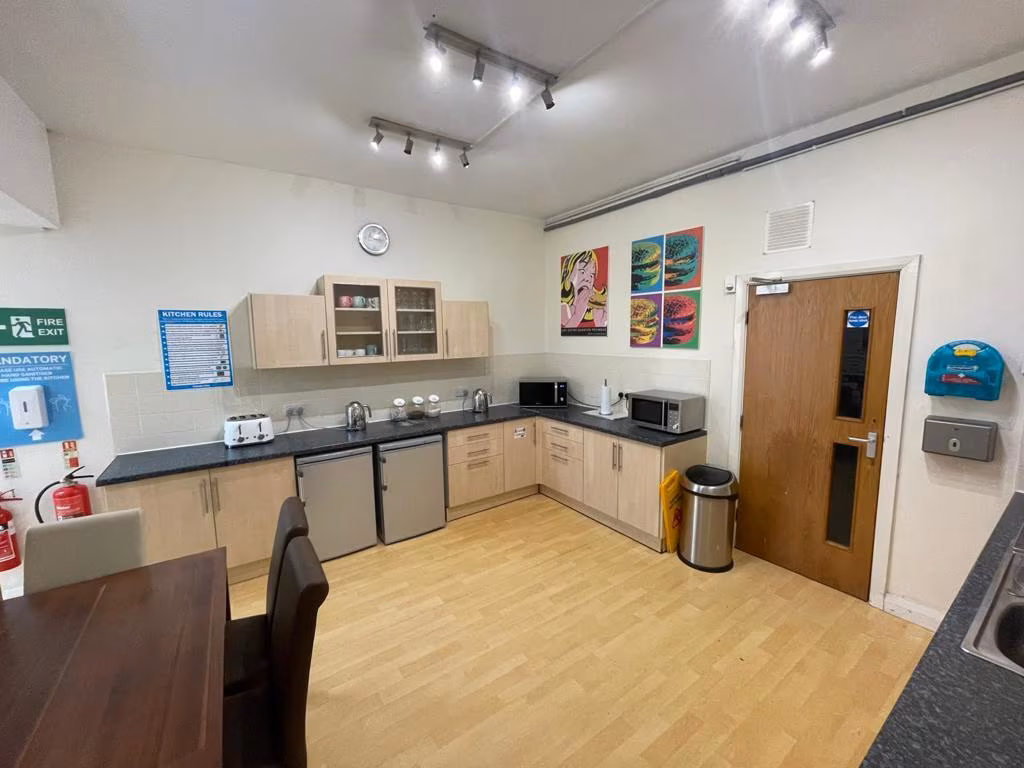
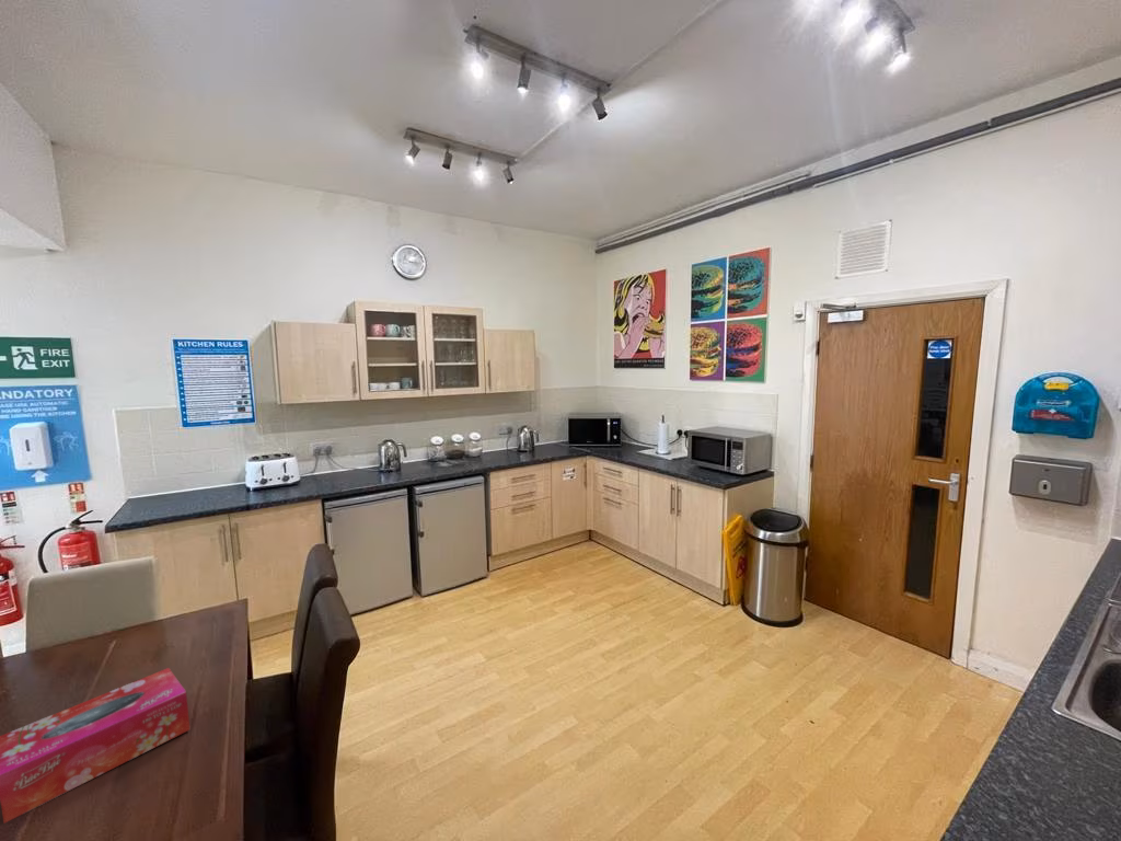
+ tissue box (99, 734)
